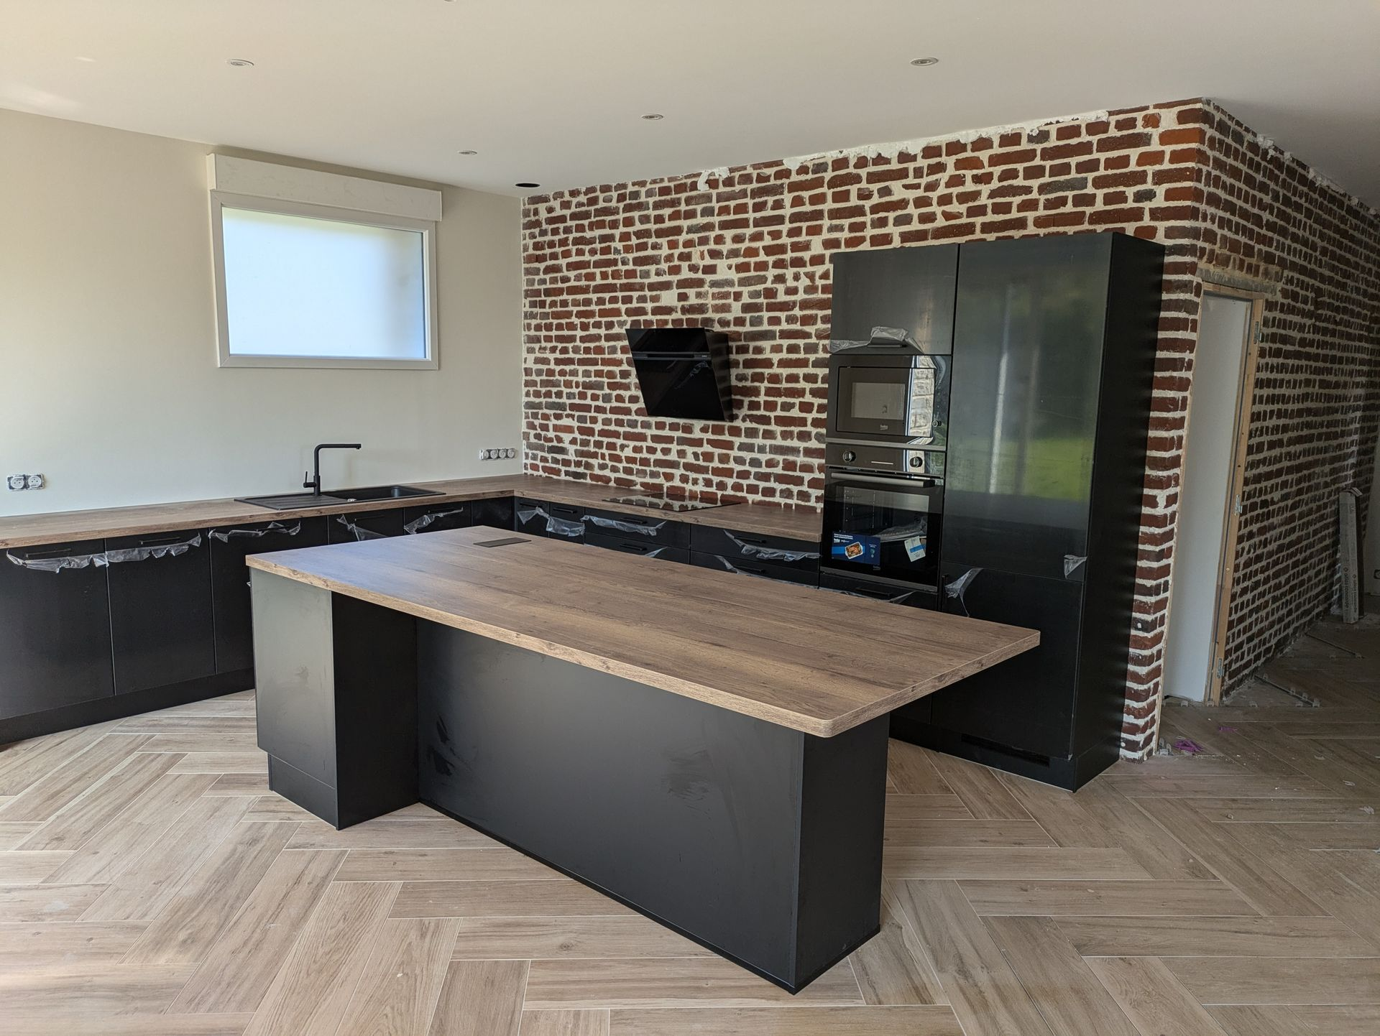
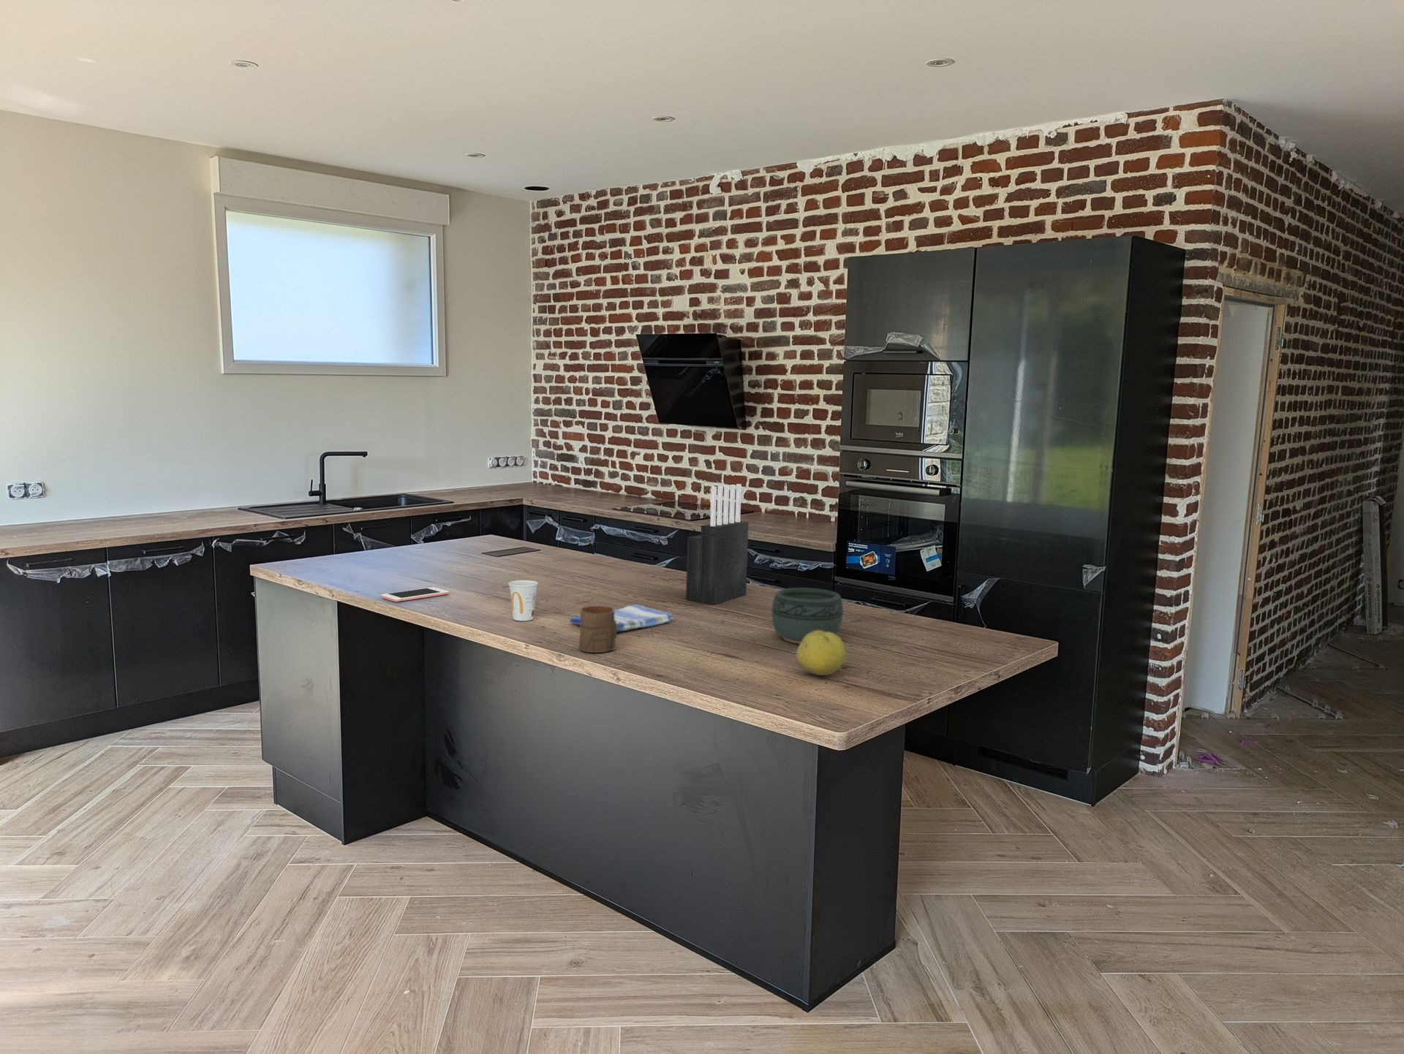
+ cell phone (415, 595)
+ dish towel (621, 618)
+ cup (598, 629)
+ fruit (820, 653)
+ bowl (806, 617)
+ knife block (714, 541)
+ cup (523, 600)
